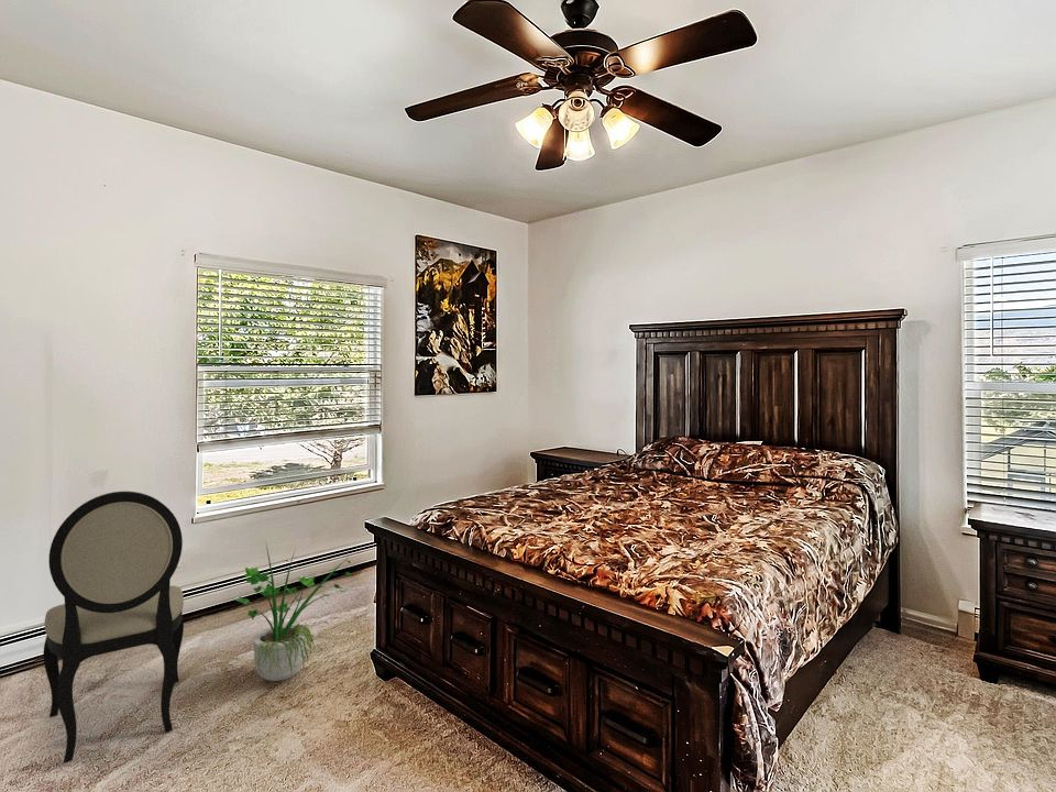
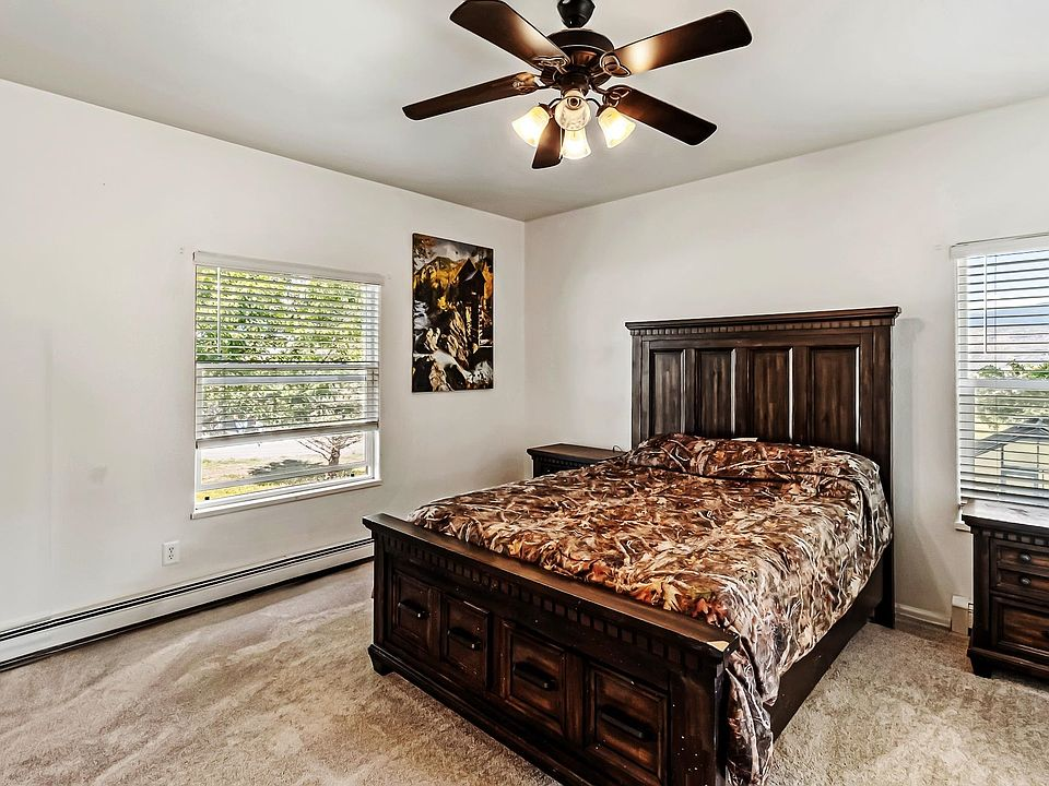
- potted plant (297, 601)
- dining chair (118, 603)
